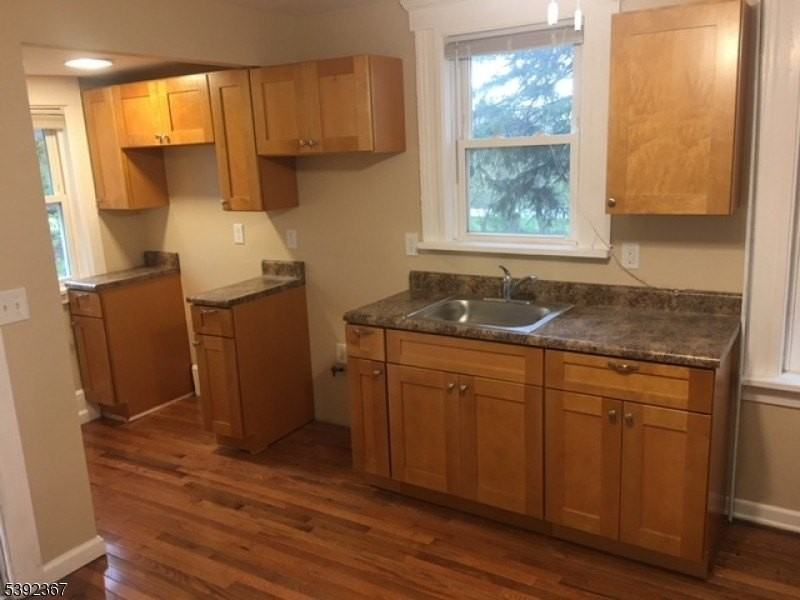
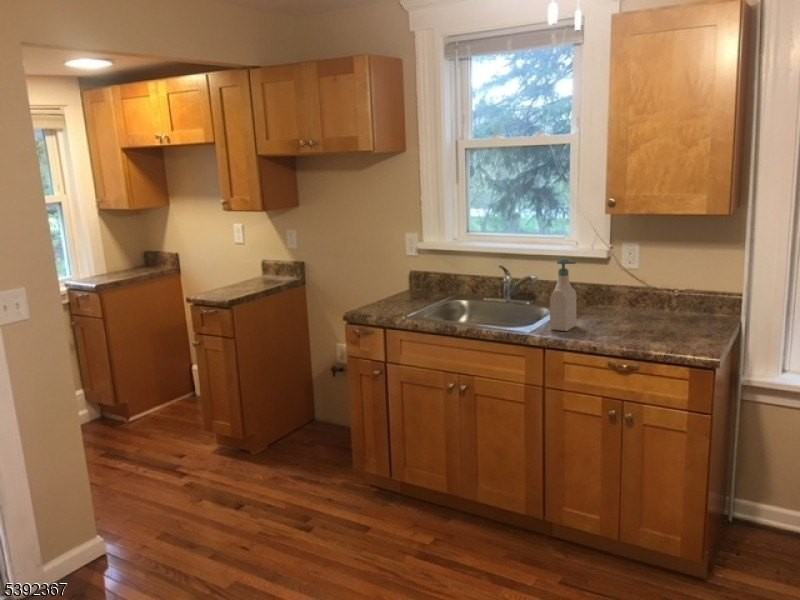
+ soap bottle (565, 293)
